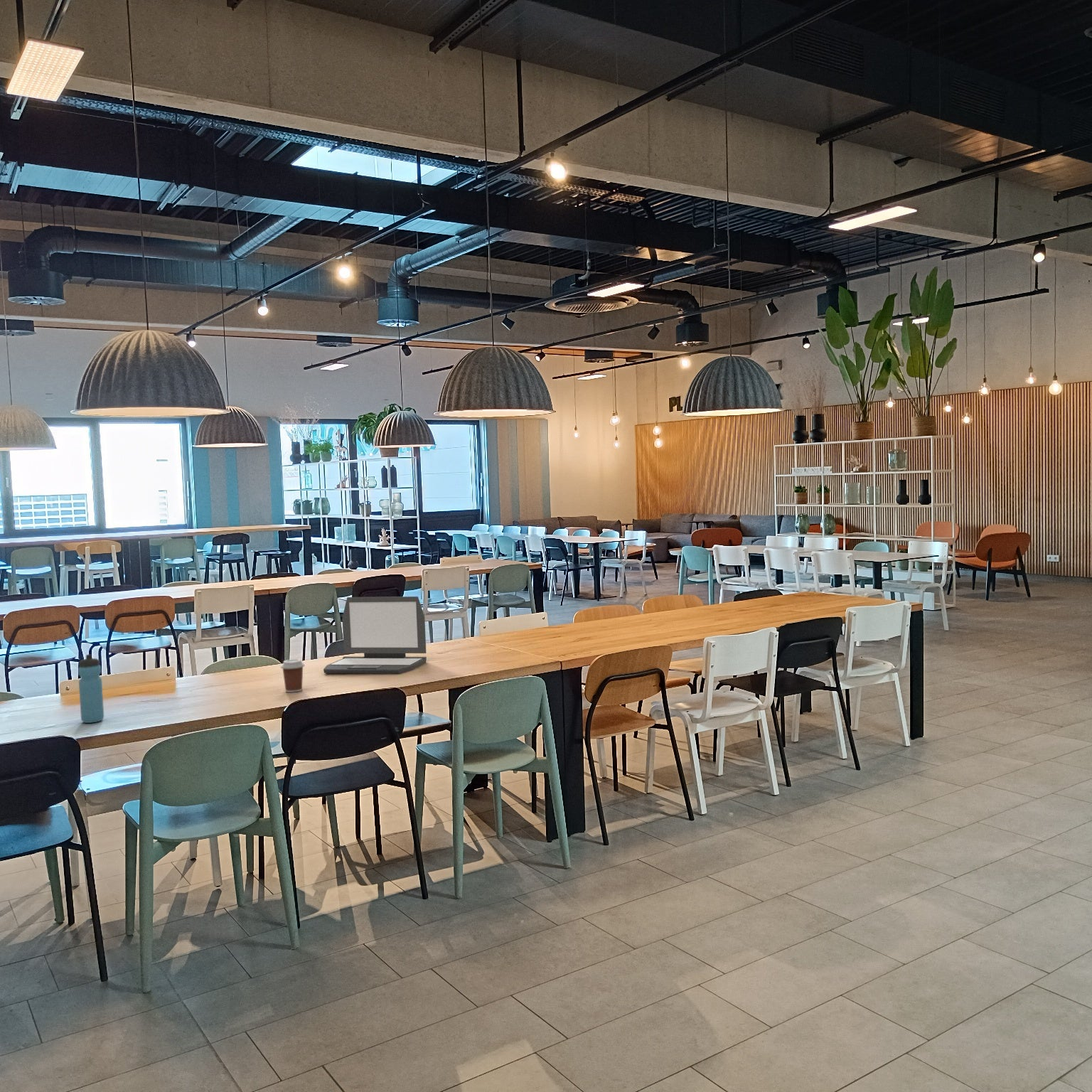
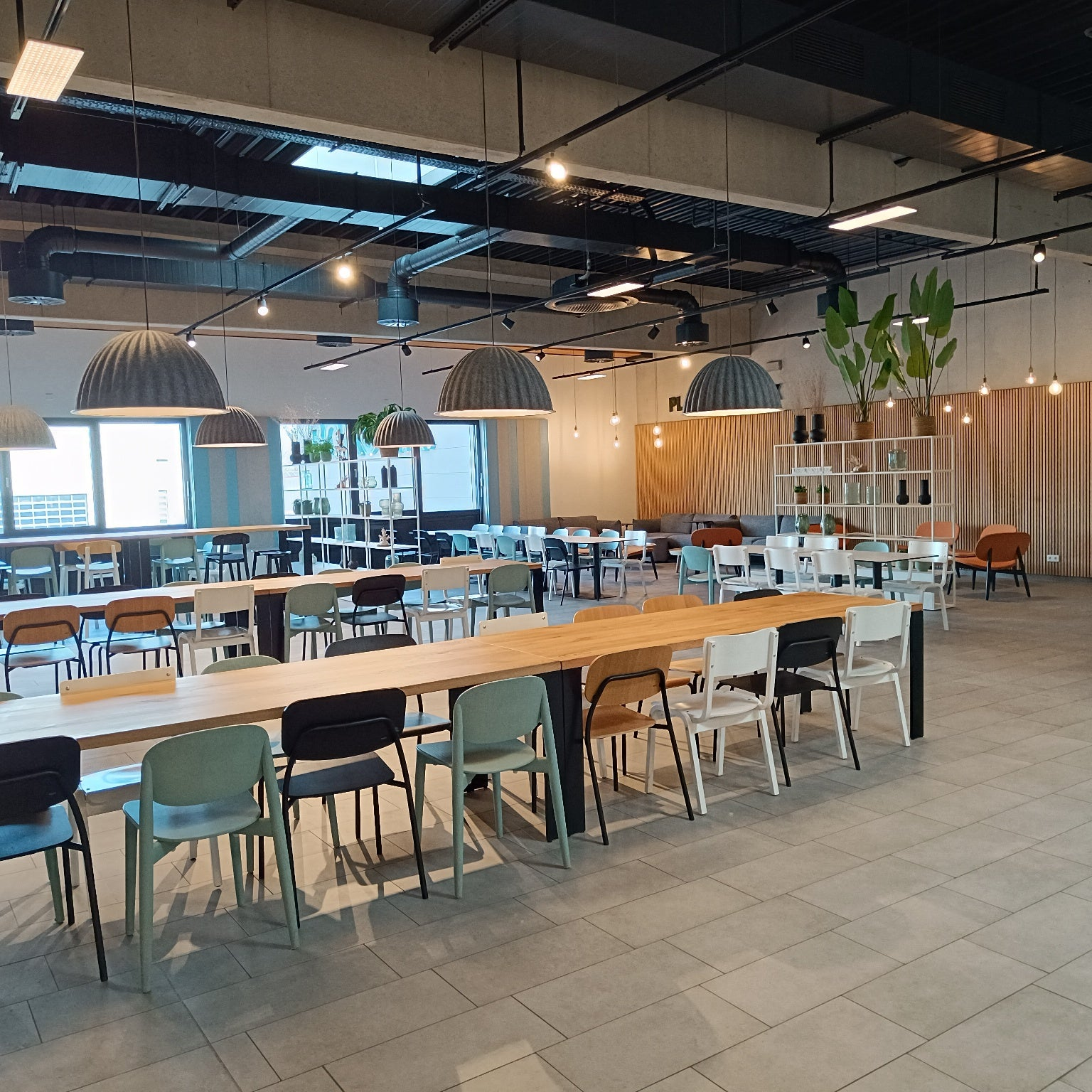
- laptop (372, 633)
- coffee cup (293, 675)
- water bottle (90, 687)
